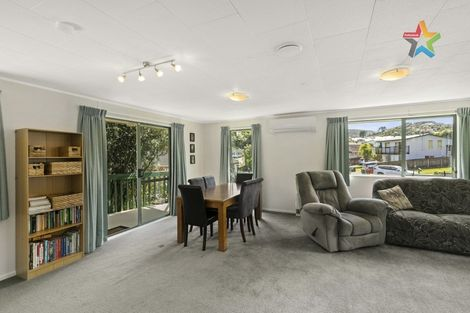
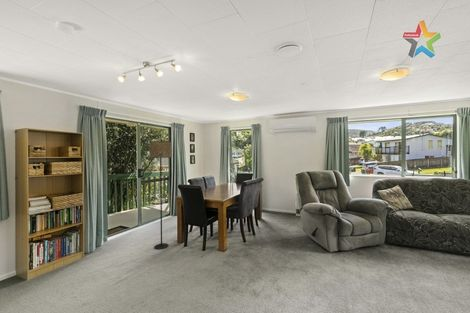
+ floor lamp (161, 194)
